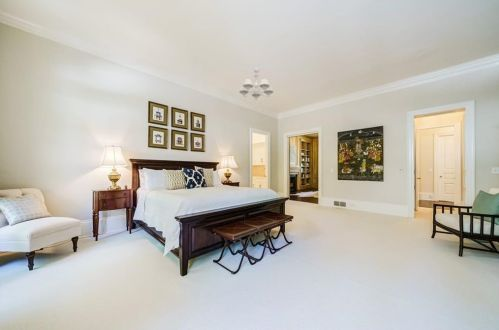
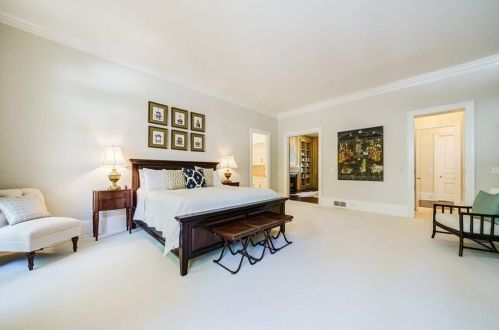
- chandelier (256, 83)
